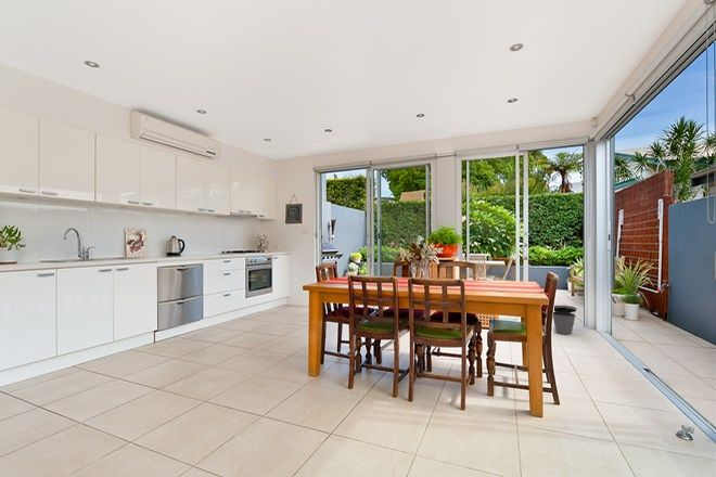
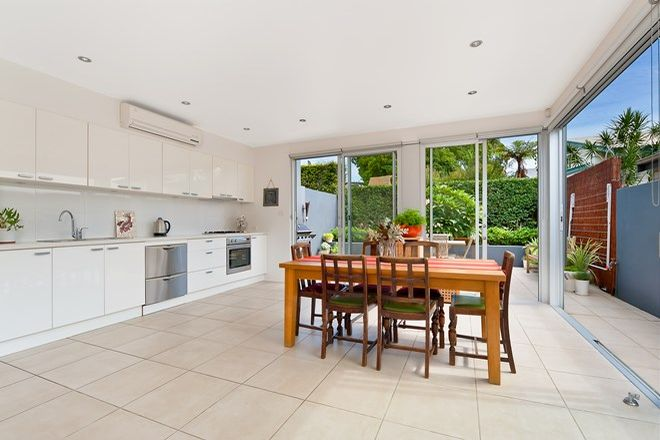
- trash can (563, 318)
